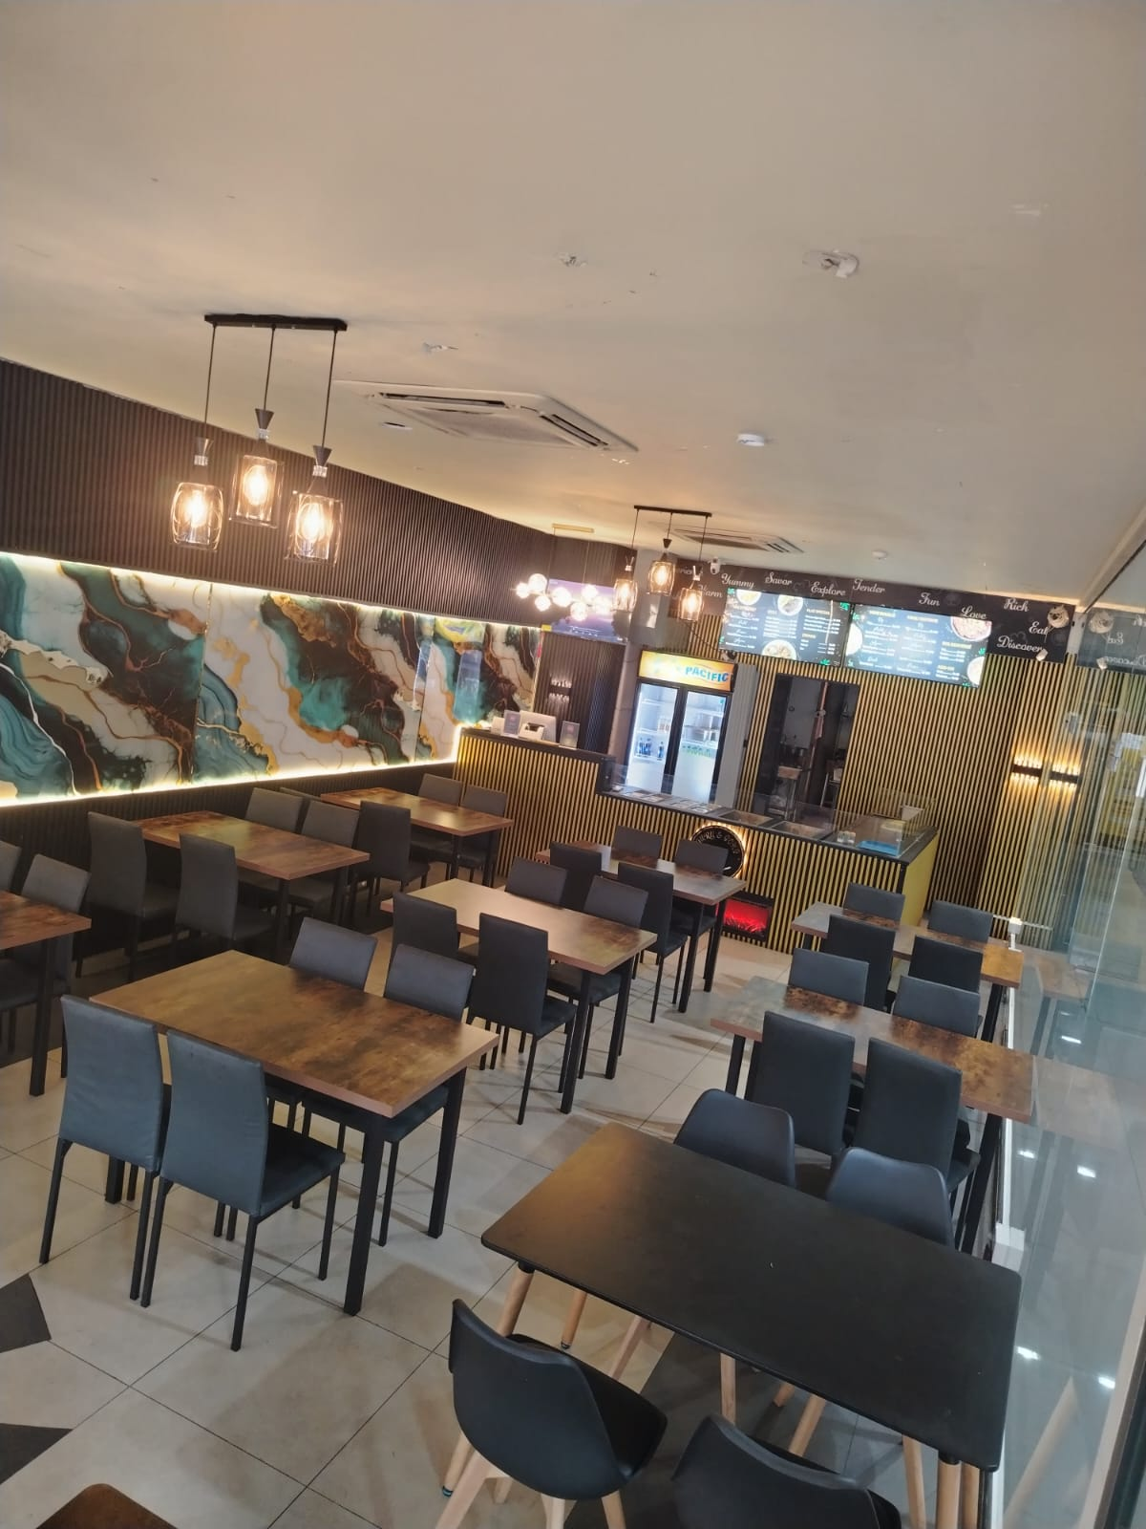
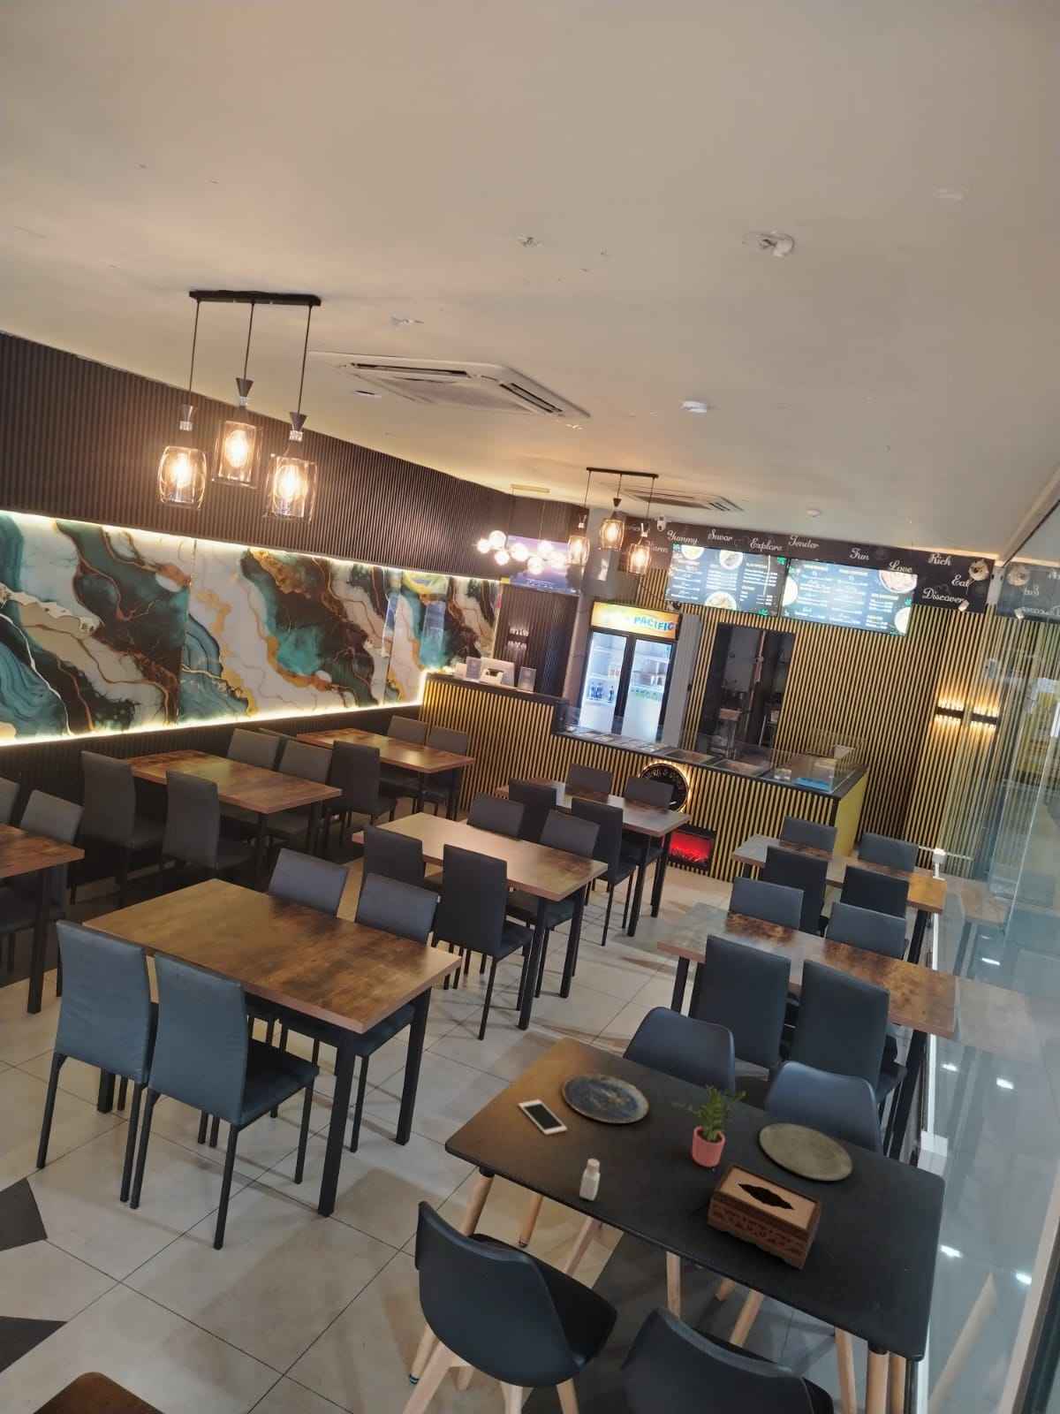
+ plate (805, 1151)
+ cell phone (541, 1117)
+ potted plant (704, 1113)
+ plate (605, 1099)
+ pepper shaker (590, 1179)
+ tissue box (764, 1212)
